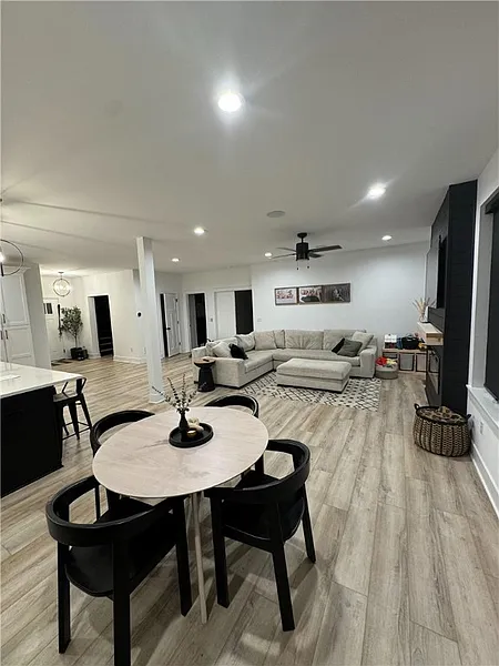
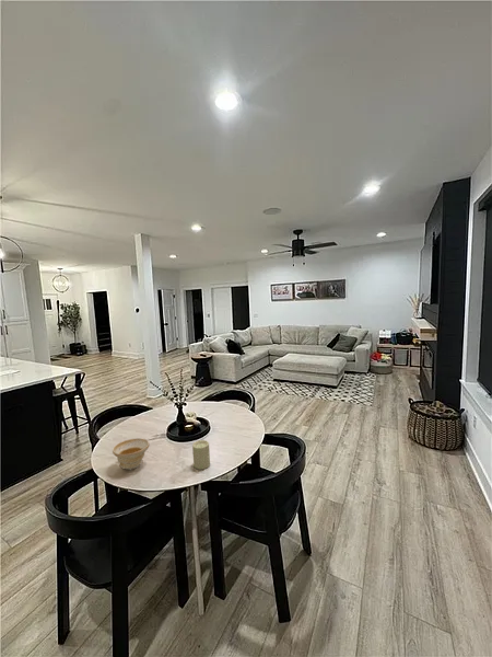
+ bowl (131, 454)
+ candle (200, 453)
